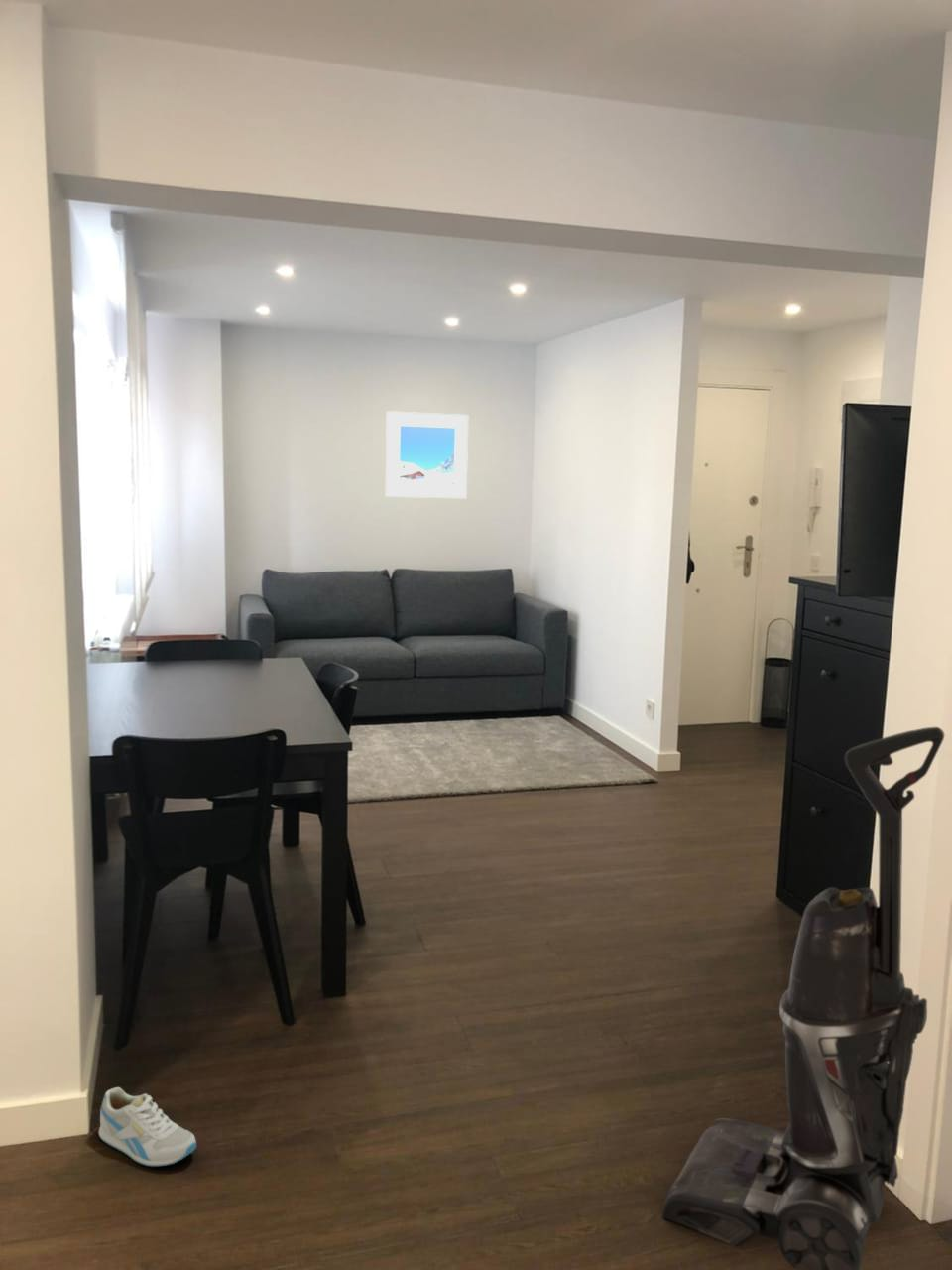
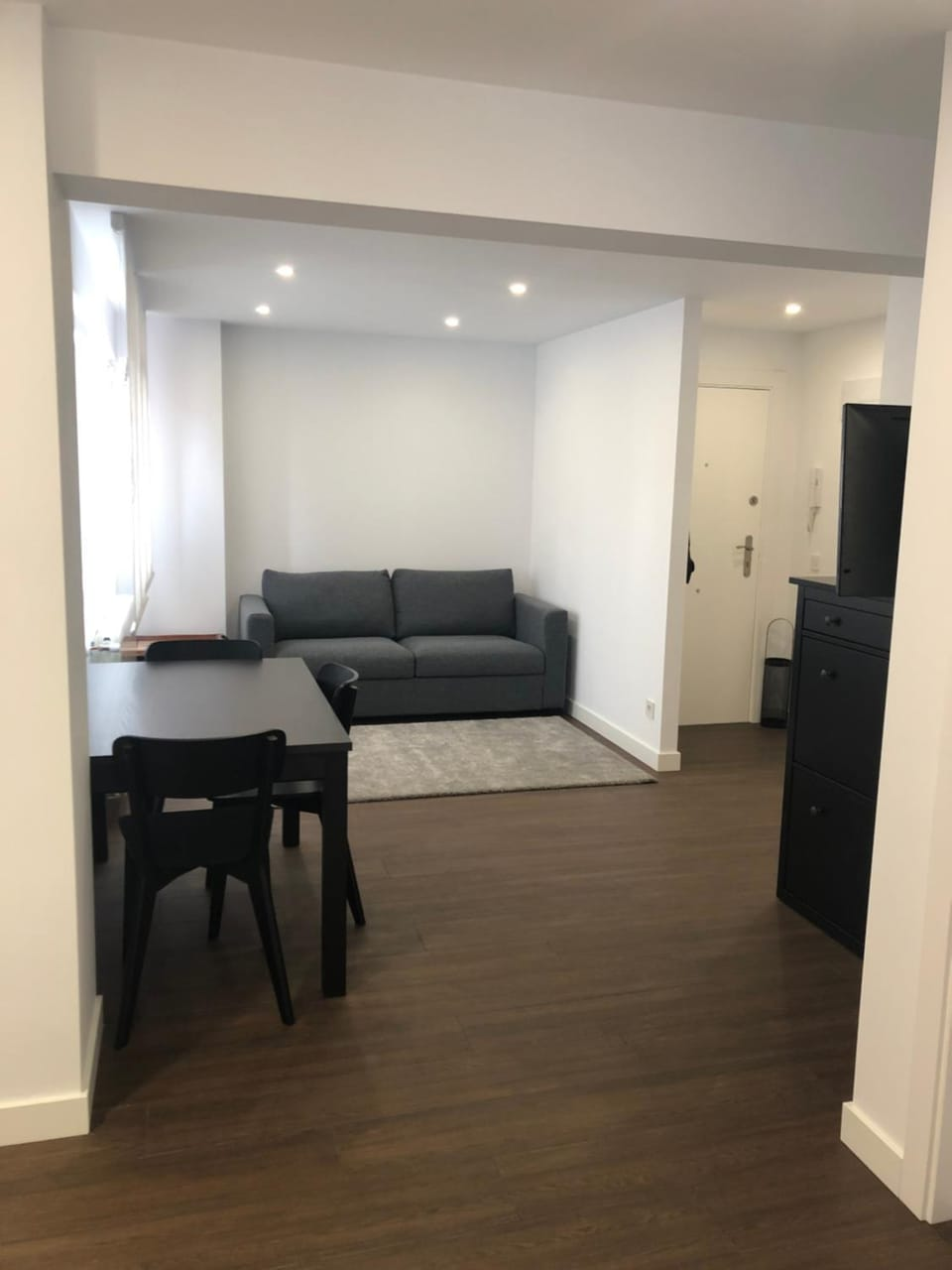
- sneaker (146, 1124)
- vacuum cleaner (806, 971)
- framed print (426, 455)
